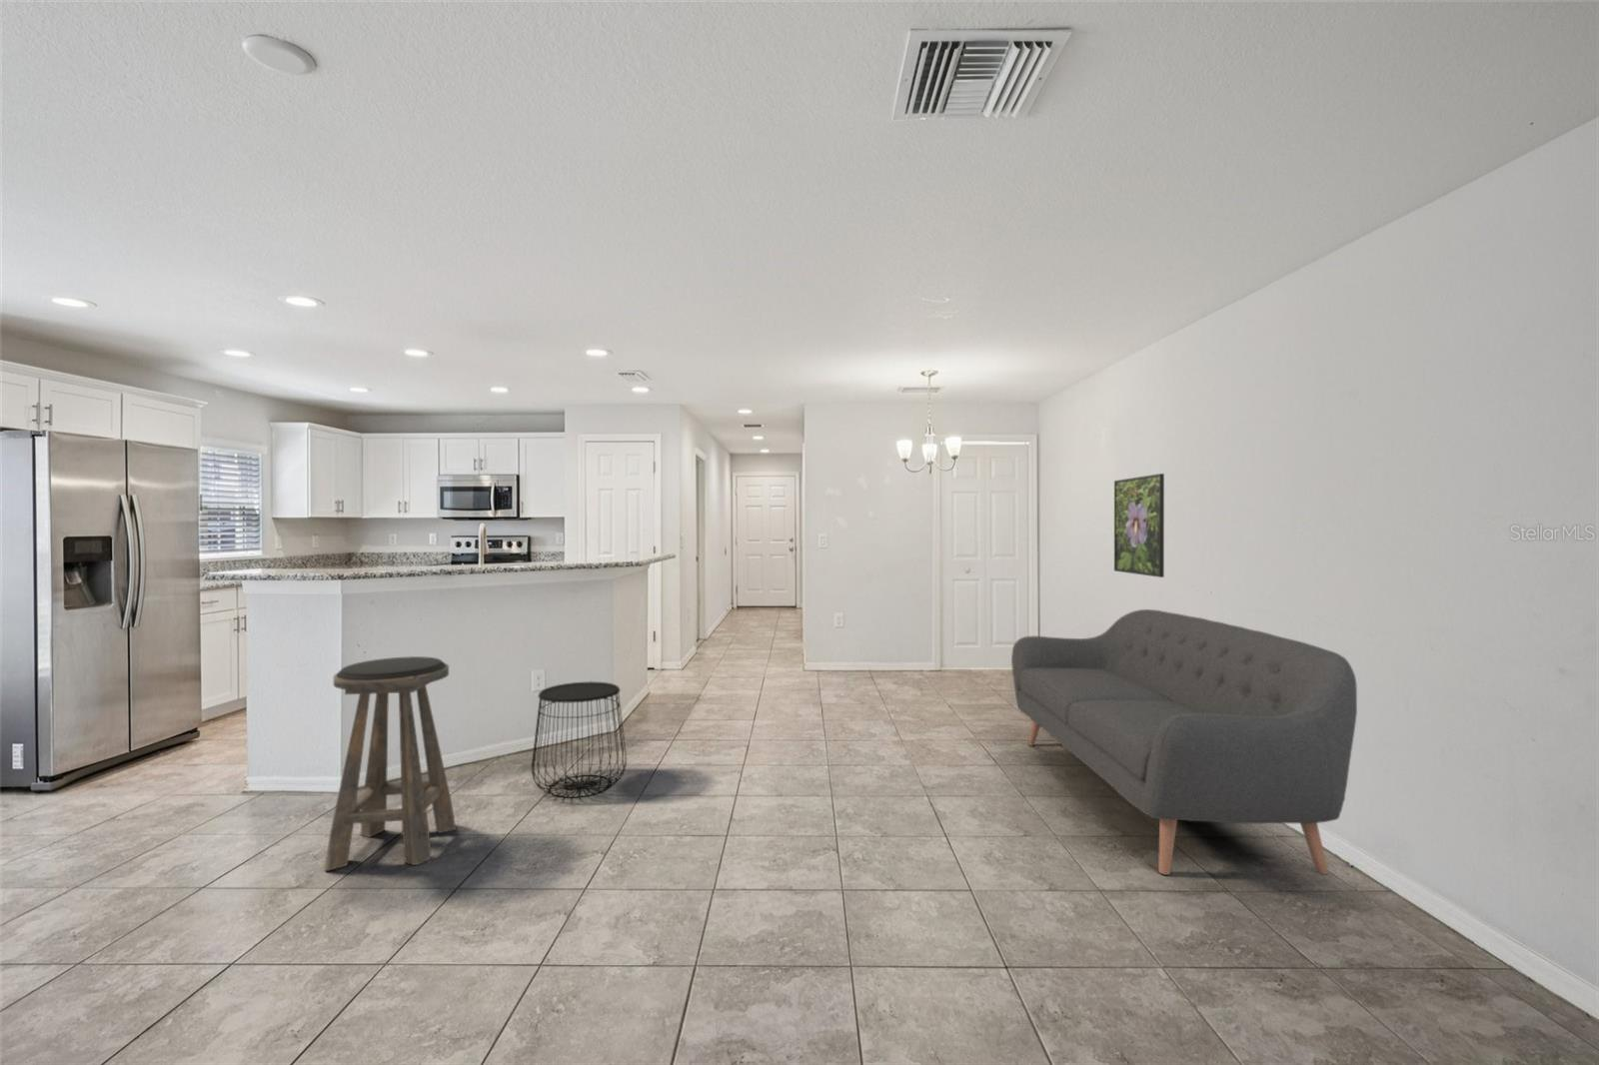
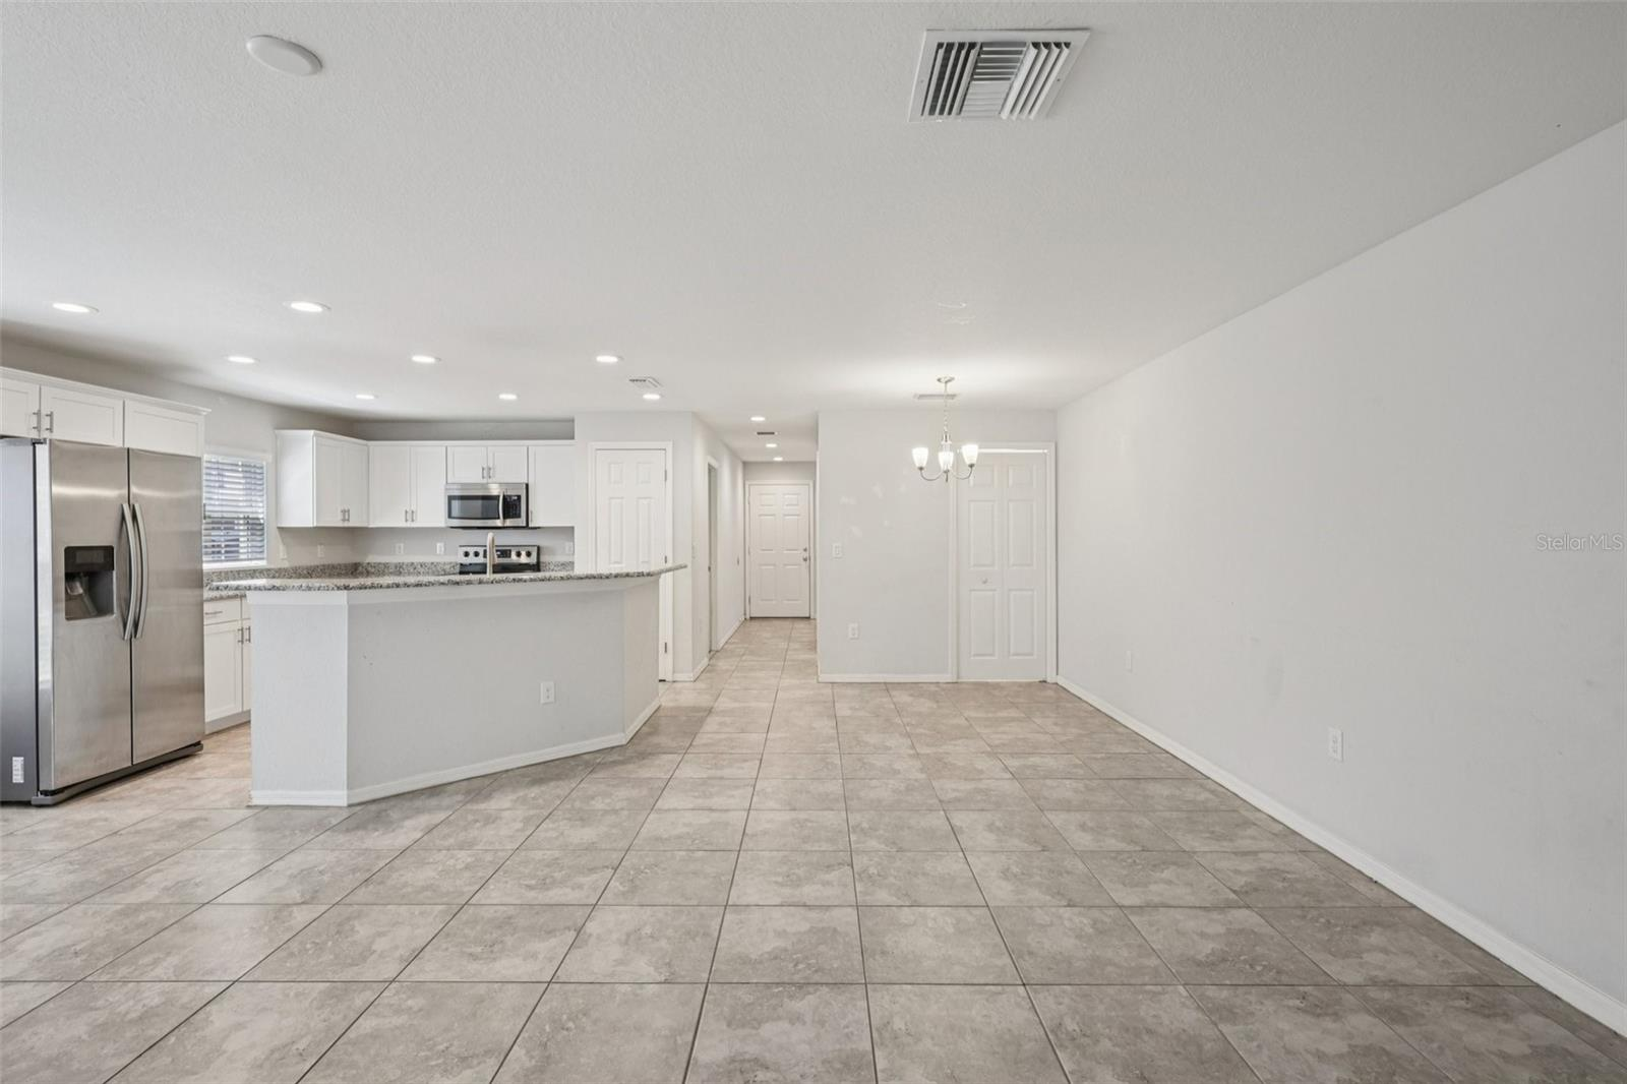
- side table (578, 737)
- sofa (1151, 710)
- stool (386, 755)
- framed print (1138, 525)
